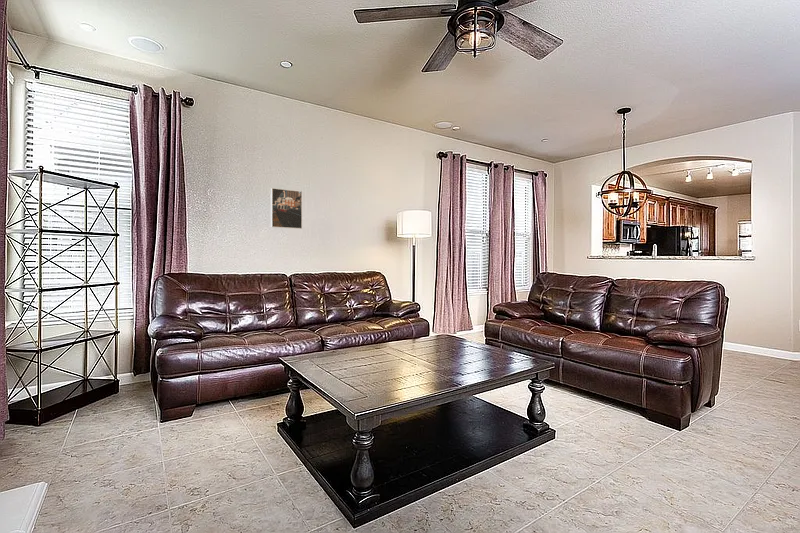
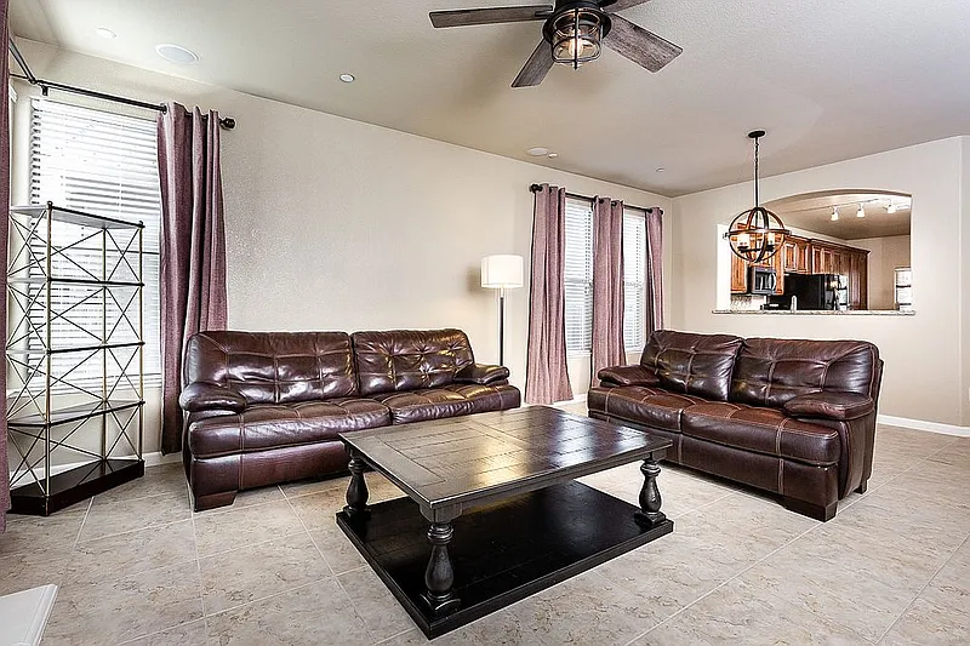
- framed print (286, 208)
